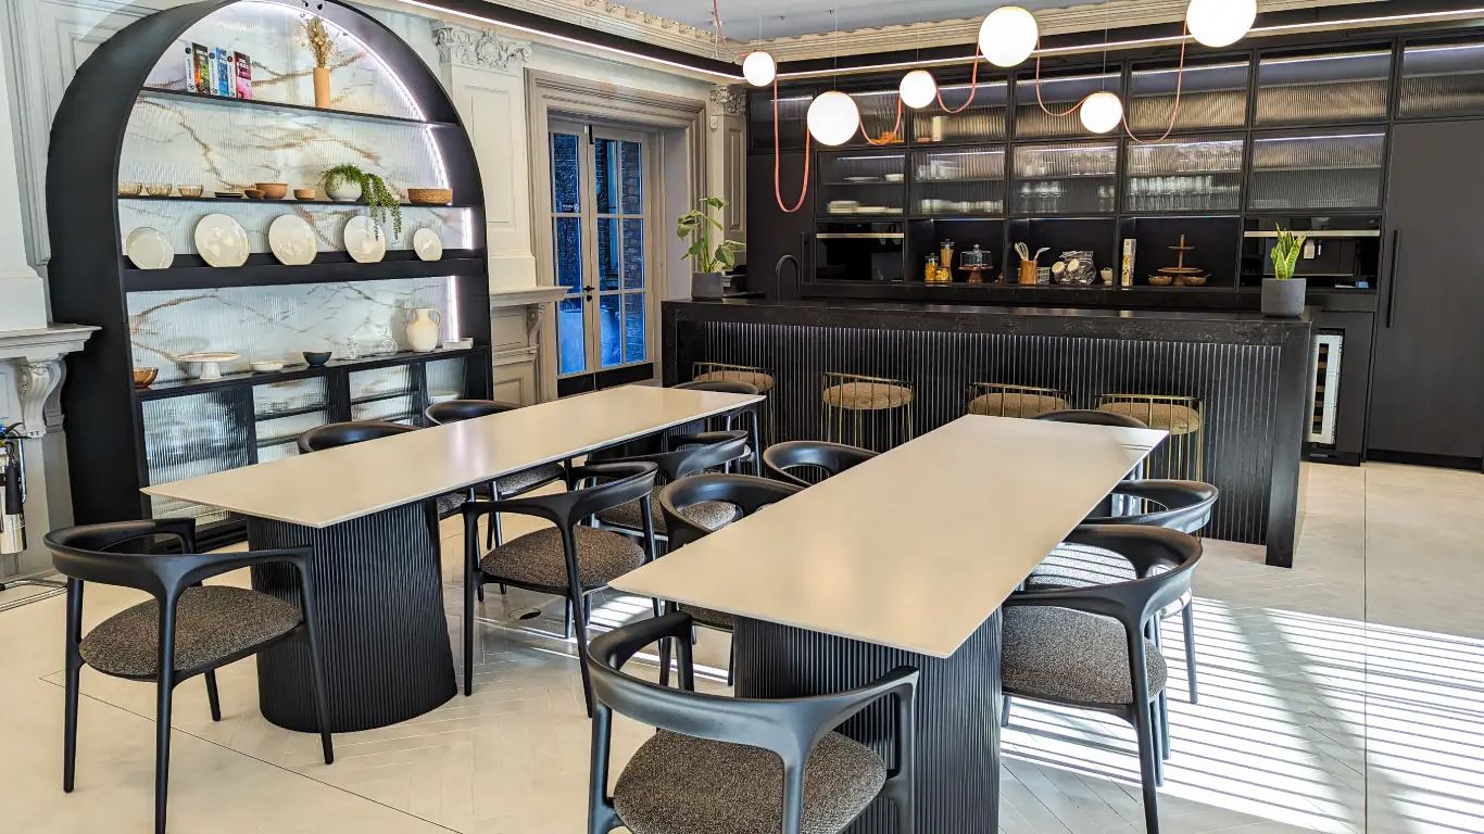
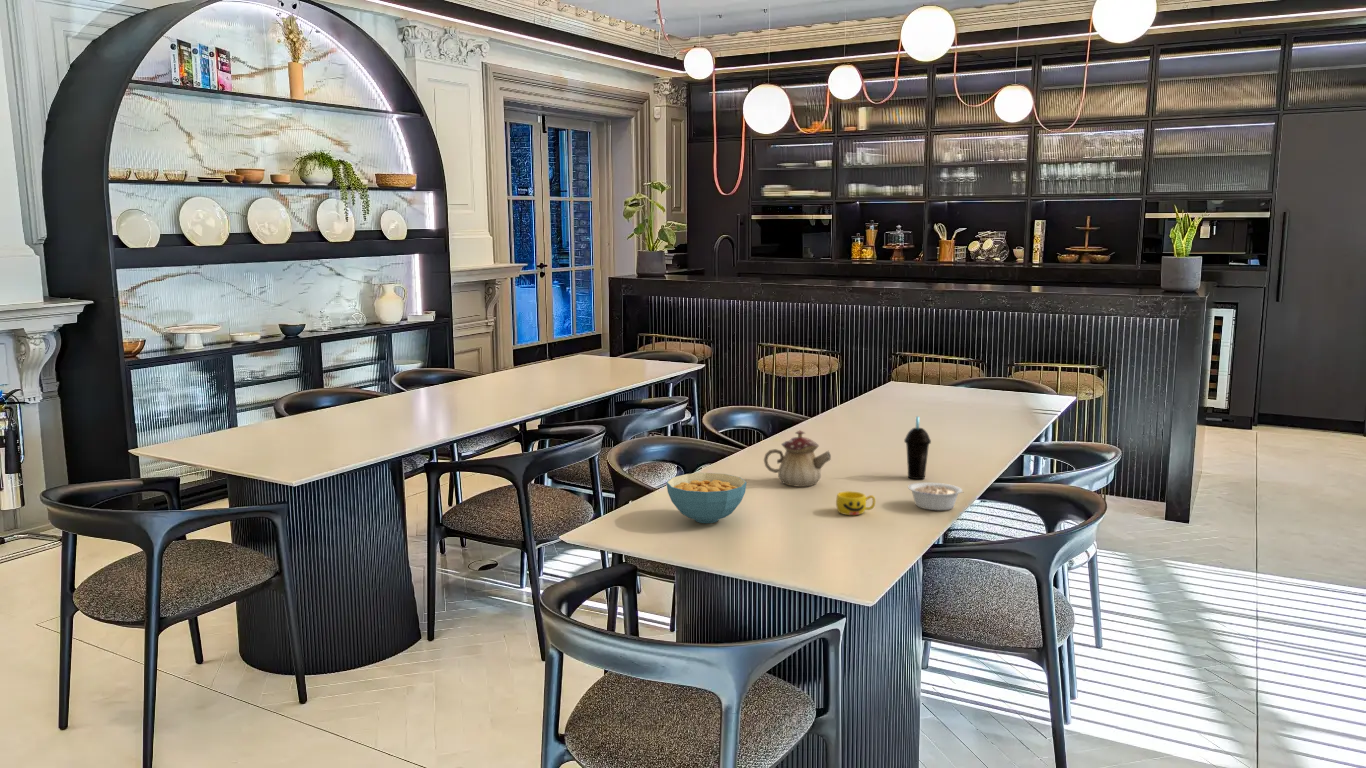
+ cup (855, 503)
+ cereal bowl (706, 501)
+ legume (936, 495)
+ teapot (796, 456)
+ cup (917, 447)
